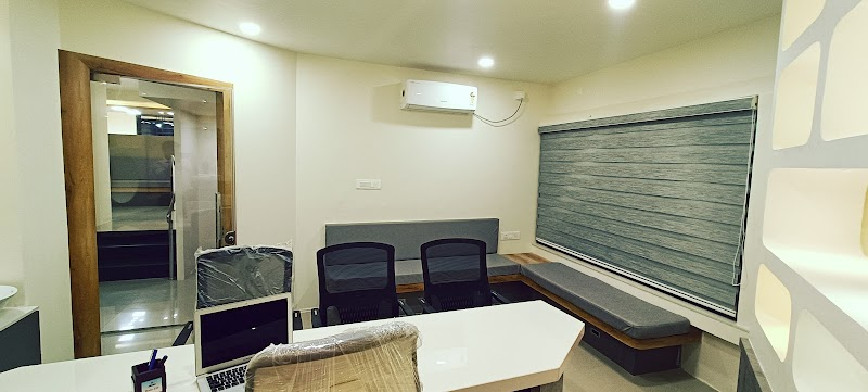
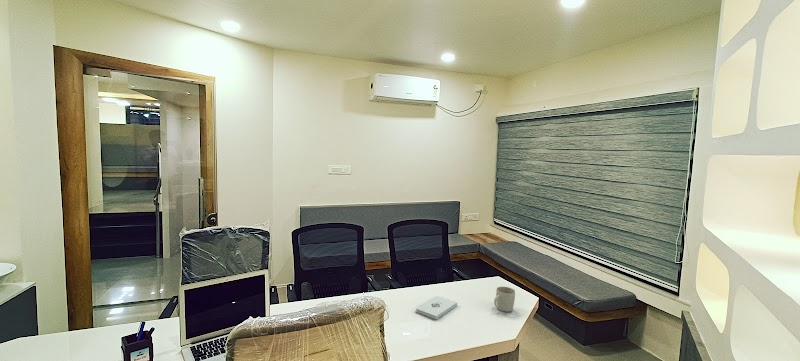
+ mug (503, 300)
+ notepad (436, 306)
